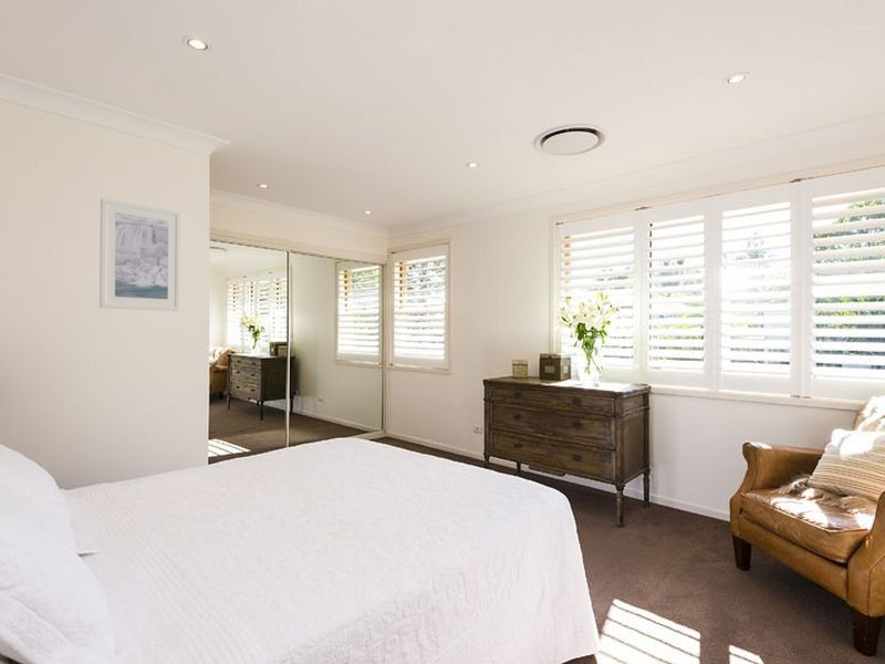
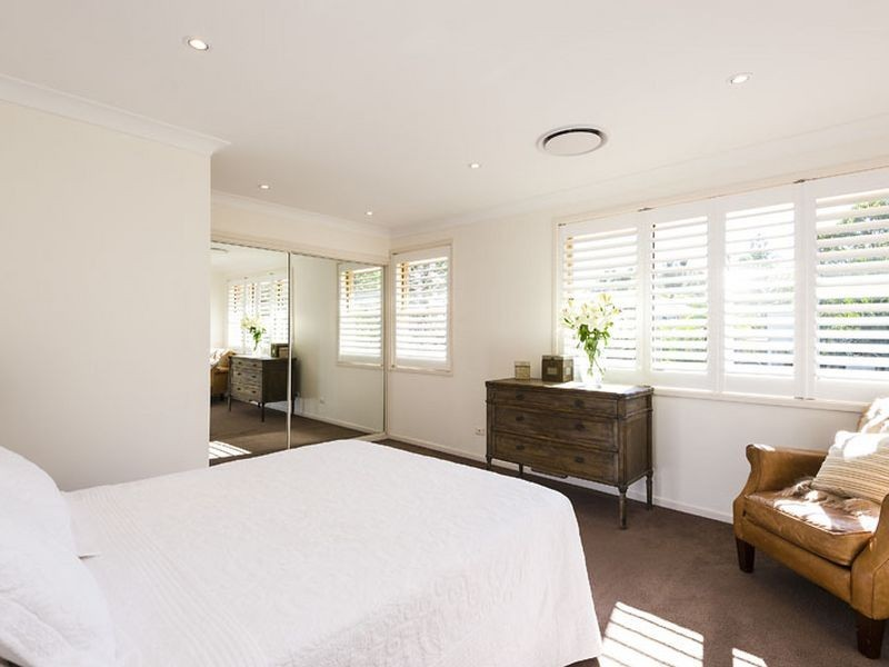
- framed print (142, 257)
